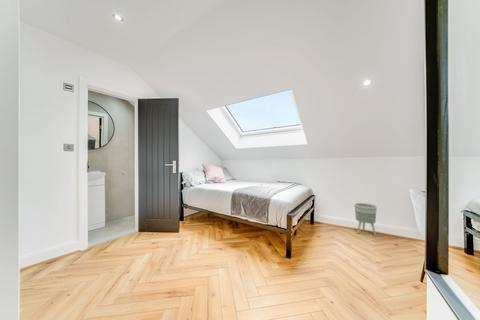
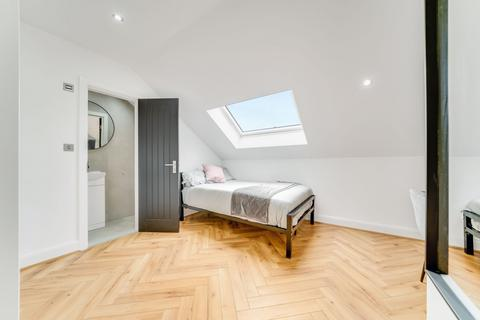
- planter (365, 219)
